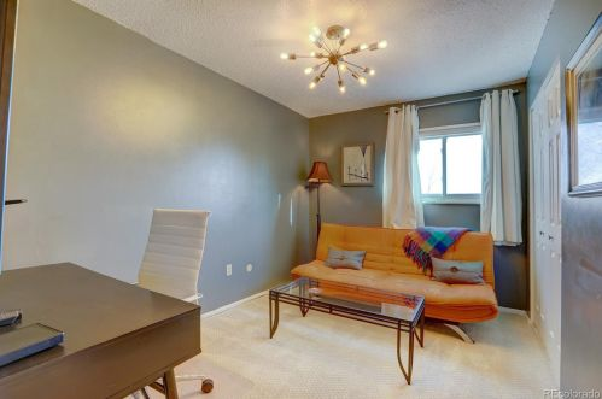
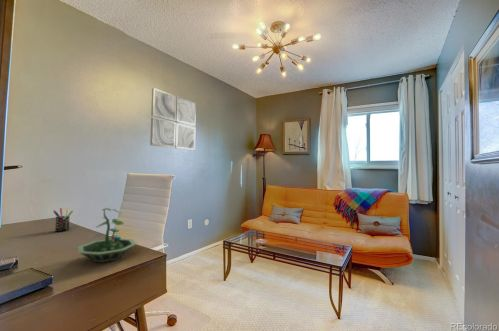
+ wall art (175, 121)
+ pen holder (63, 218)
+ terrarium (107, 218)
